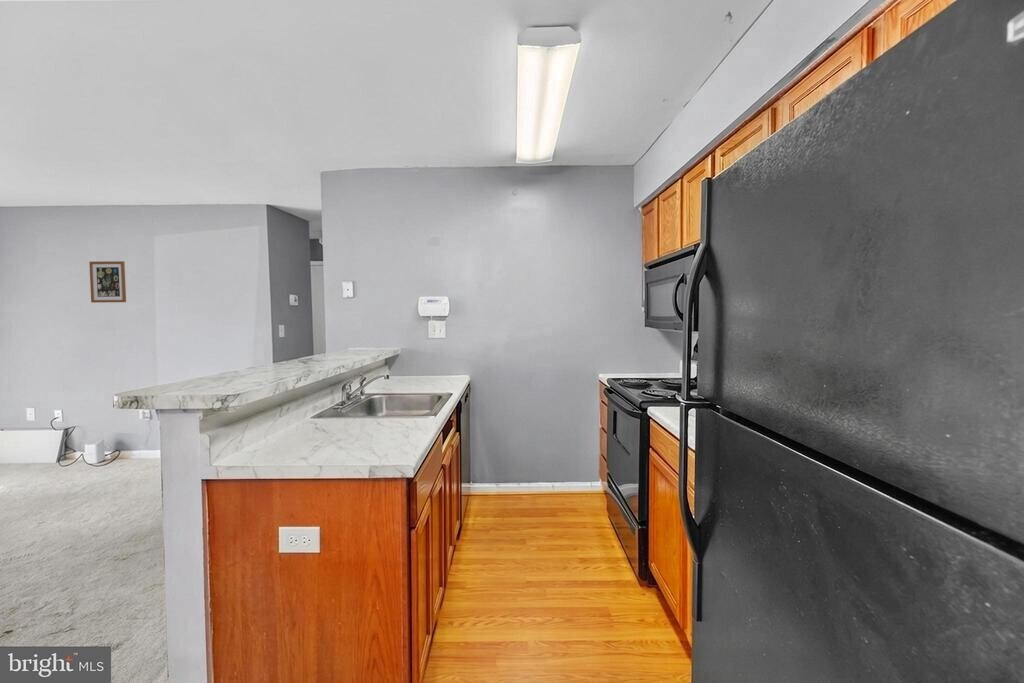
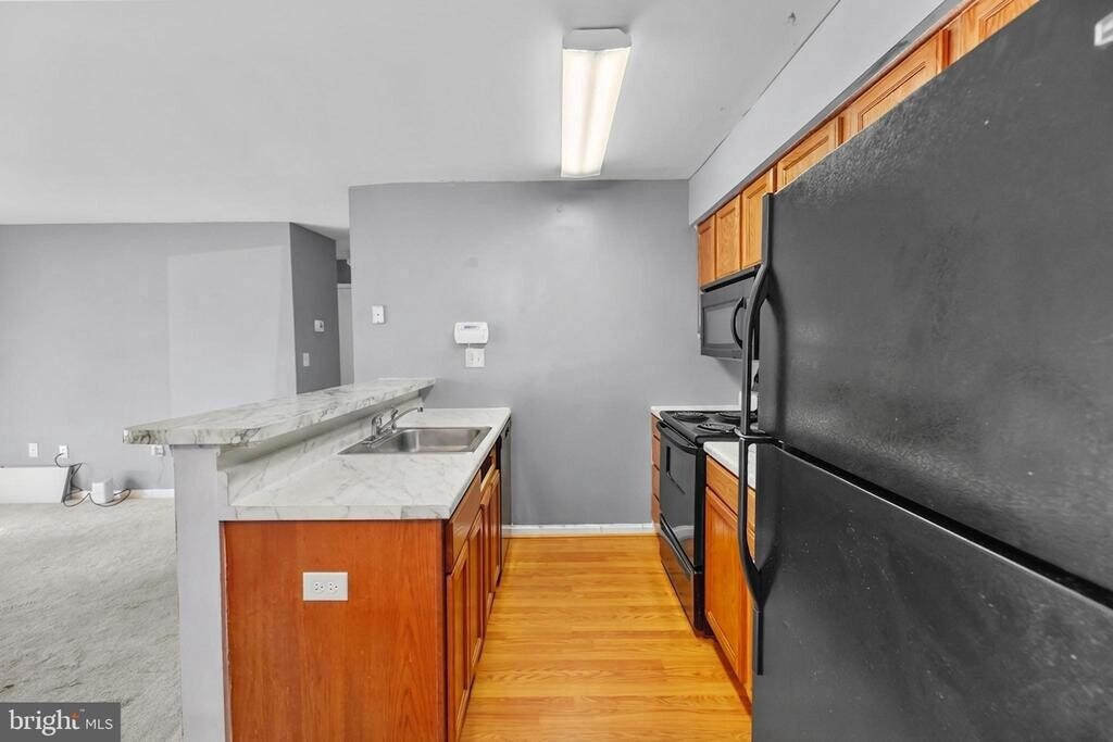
- wall art (107, 281)
